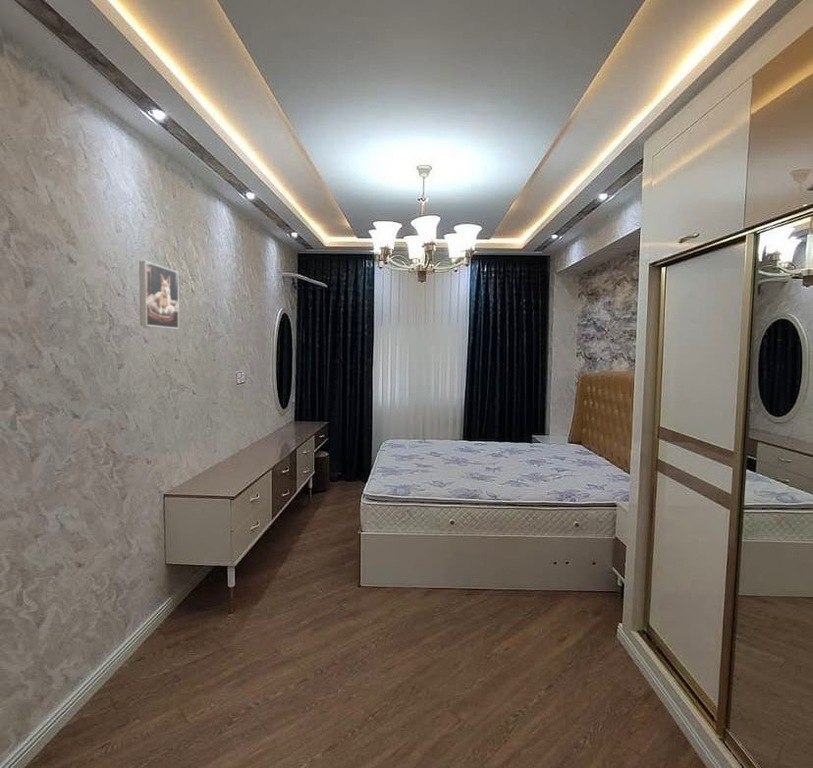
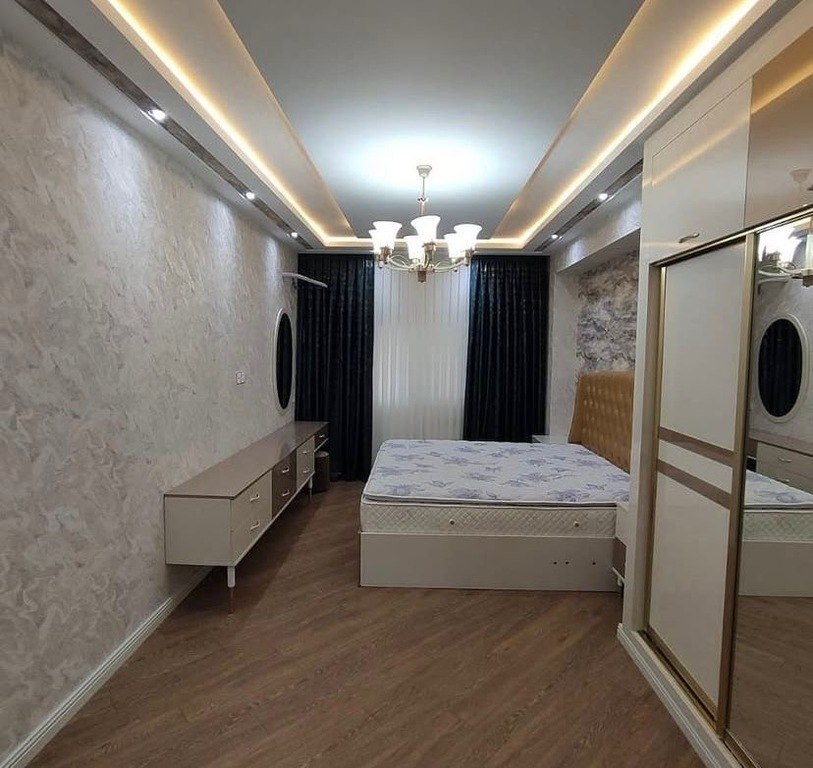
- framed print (160, 297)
